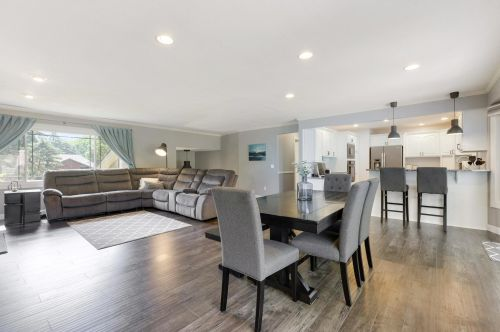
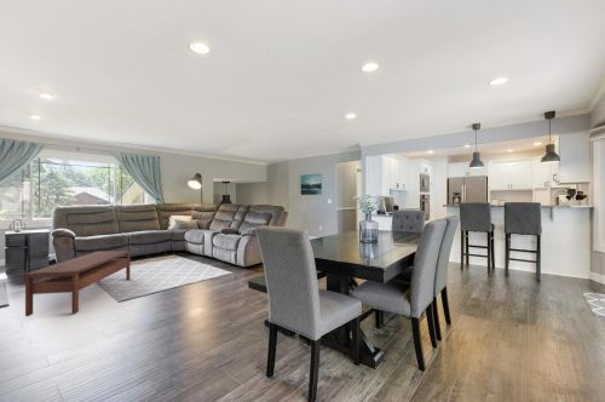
+ coffee table (87, 276)
